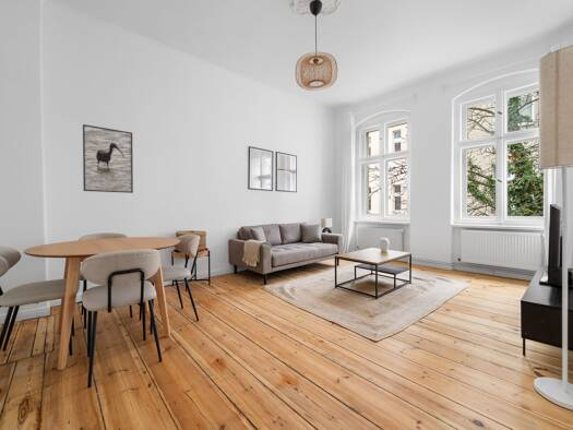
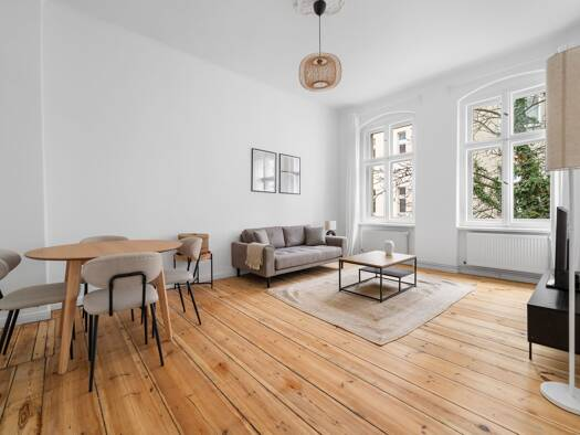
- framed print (108, 160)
